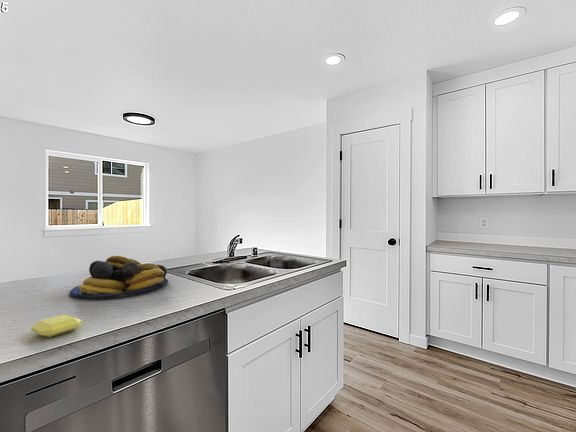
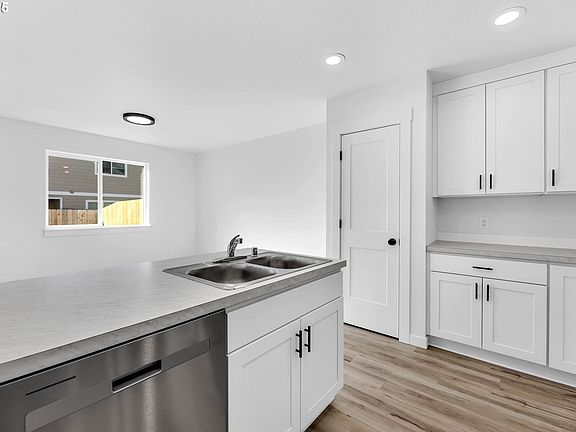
- soap bar (57, 325)
- fruit bowl (122, 271)
